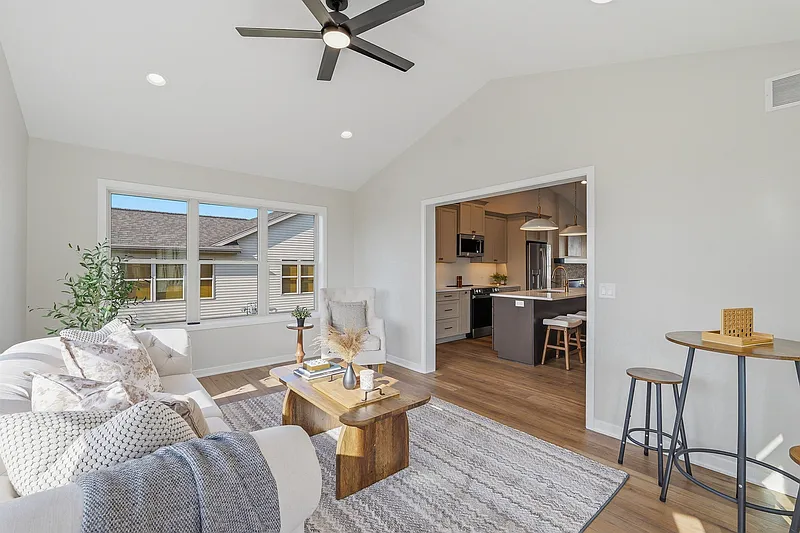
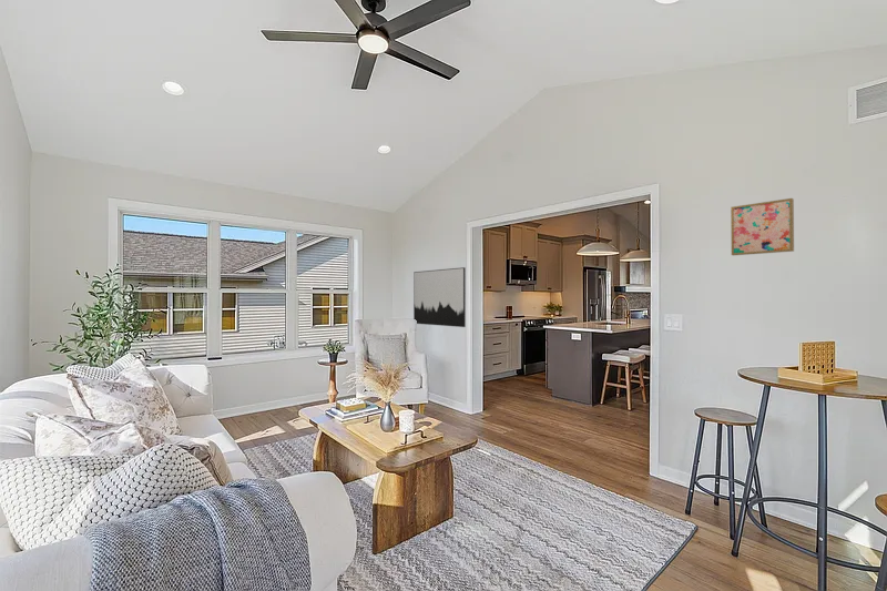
+ wall art (761, 227)
+ wall art (437, 297)
